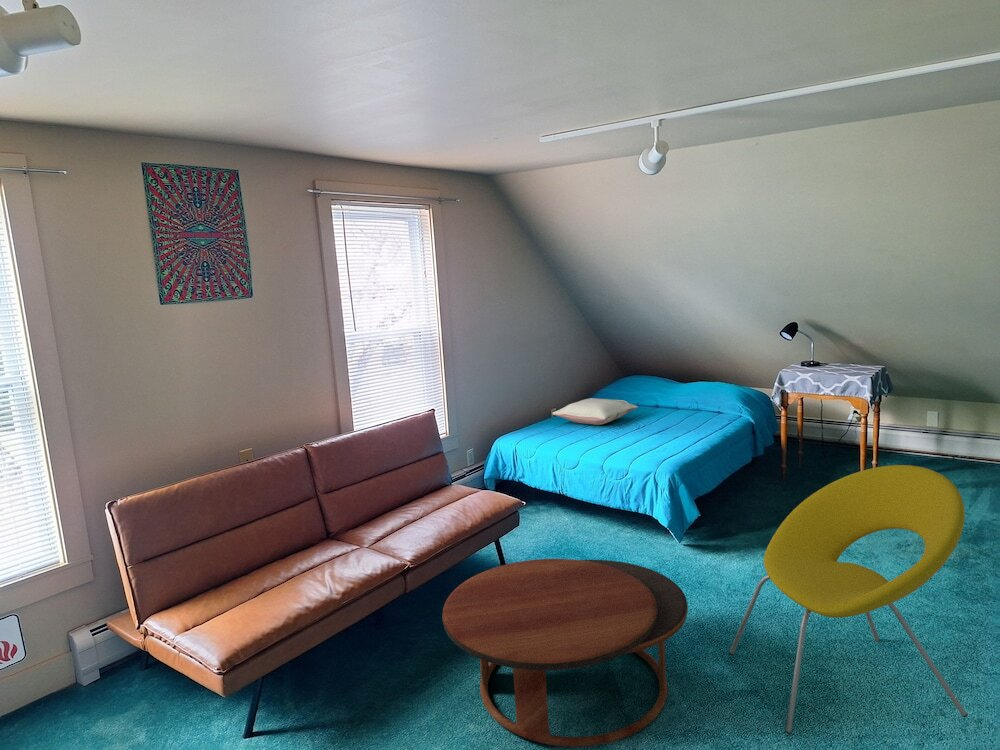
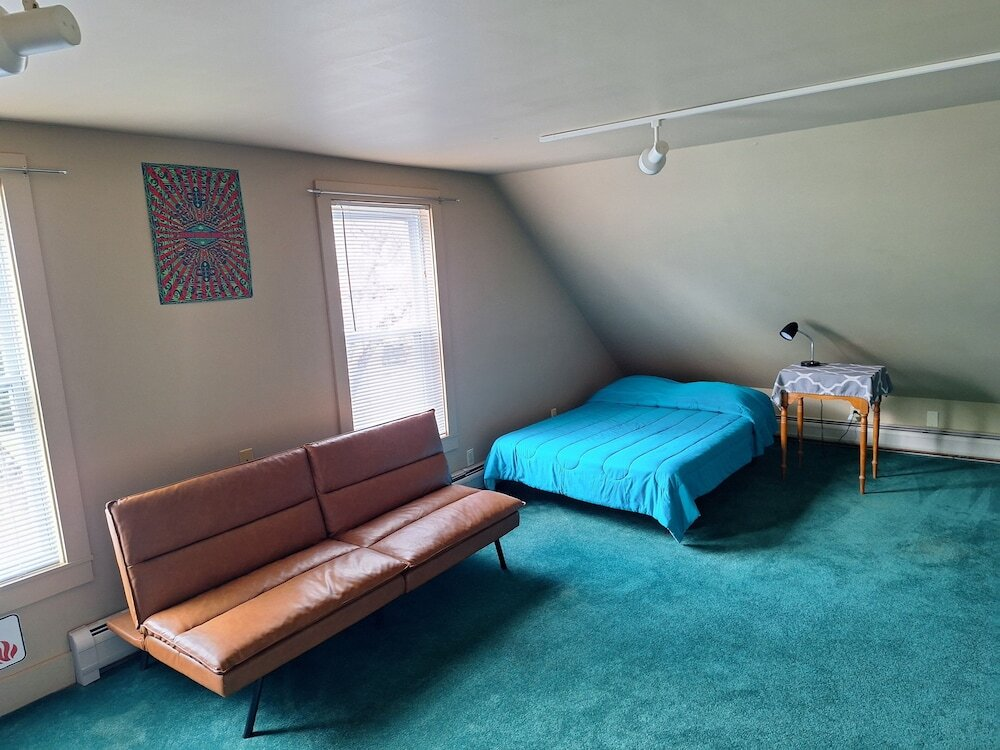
- chair (845, 583)
- pillow (595, 411)
- coffee table (568, 640)
